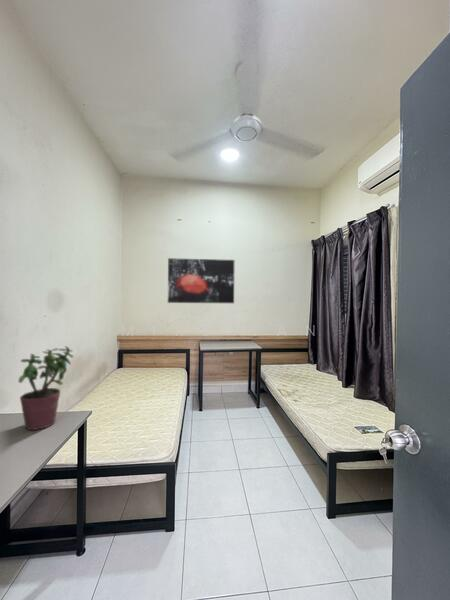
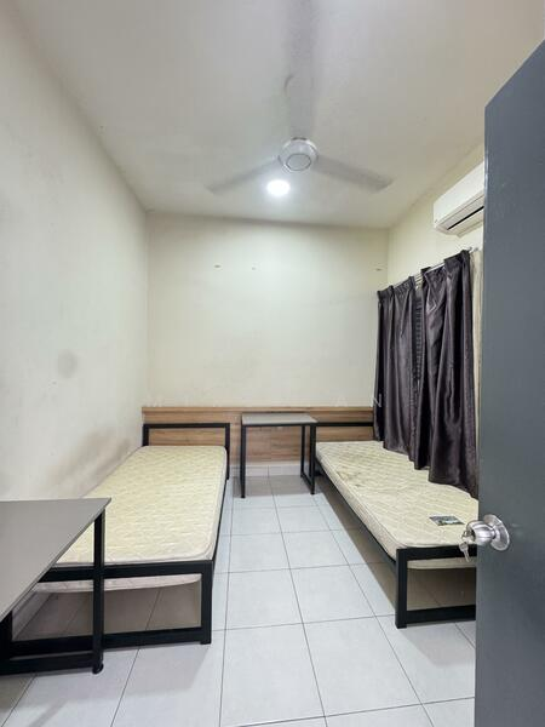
- potted plant (42, 387)
- wall art (201, 281)
